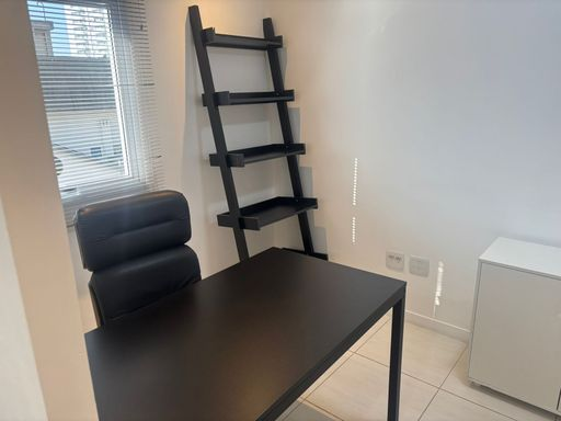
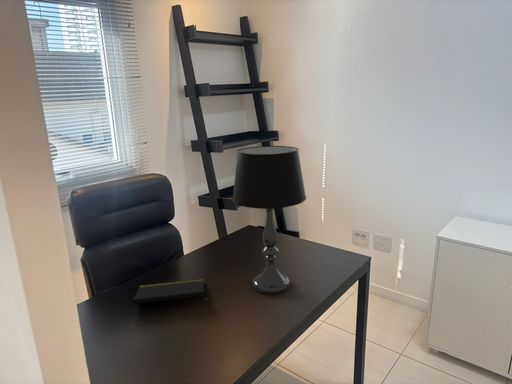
+ notepad (170, 290)
+ table lamp (269, 220)
